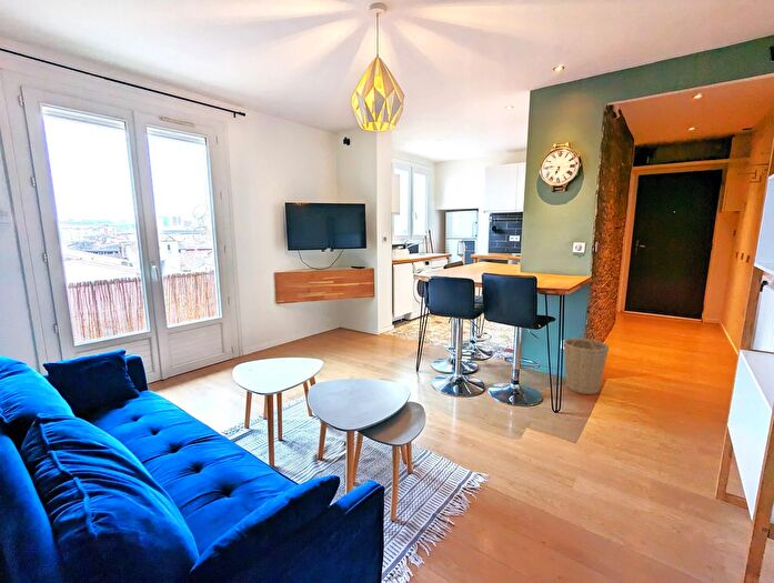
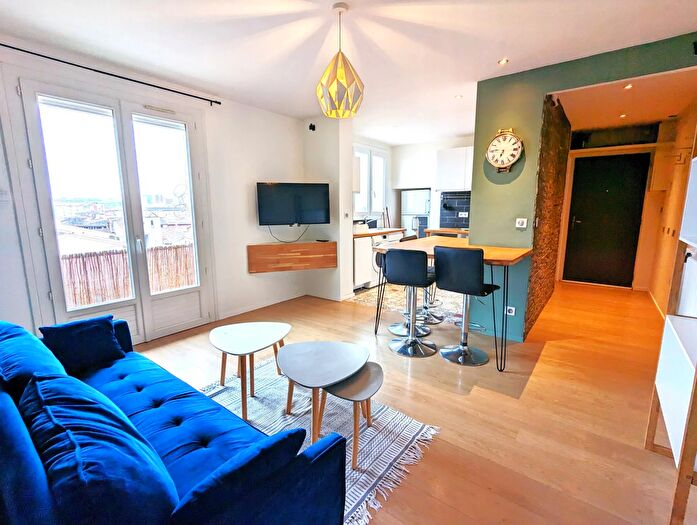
- basket (584, 361)
